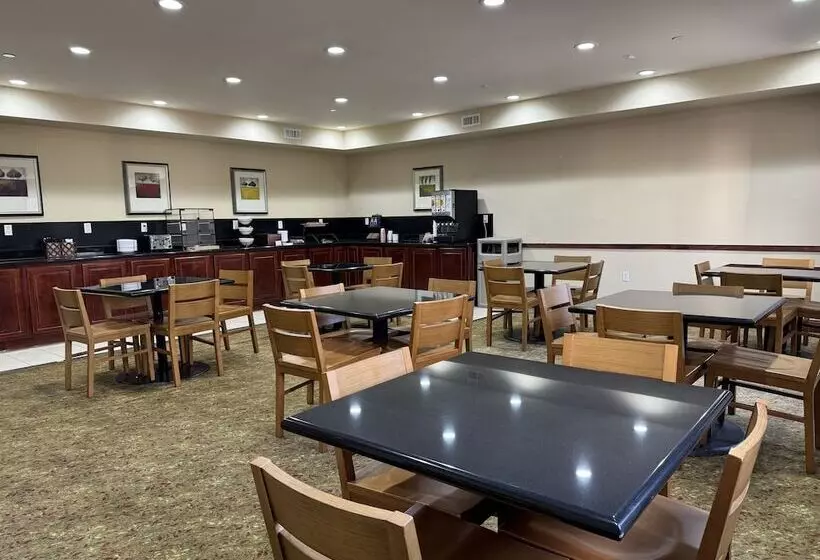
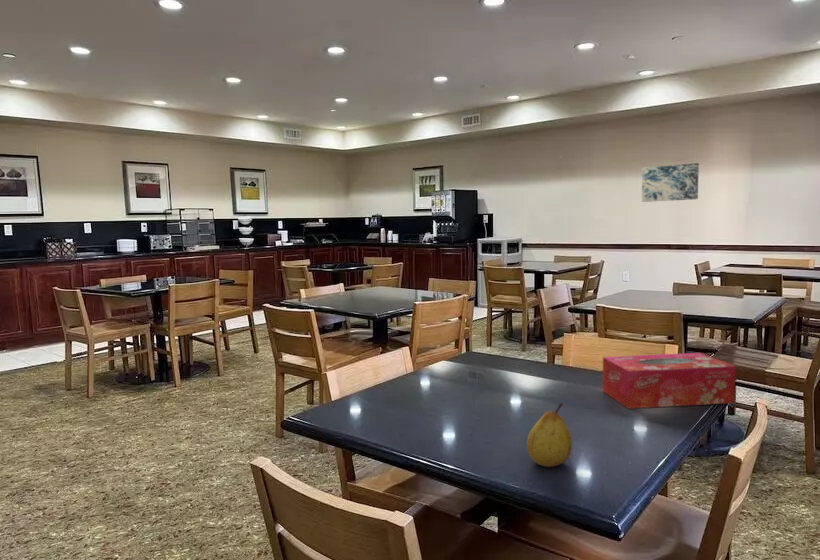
+ tissue box (665, 379)
+ wall art (669, 183)
+ fruit (549, 433)
